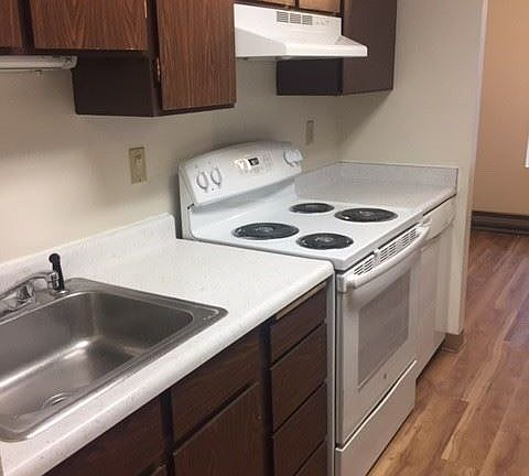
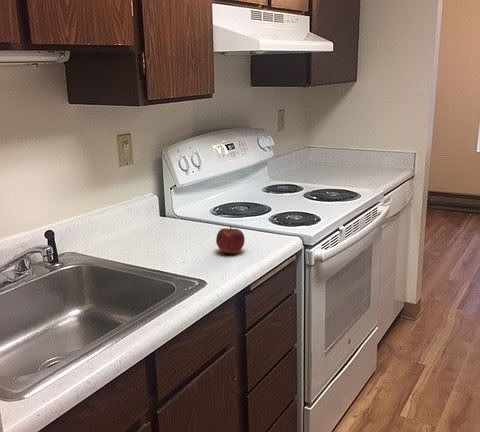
+ fruit (230, 239)
